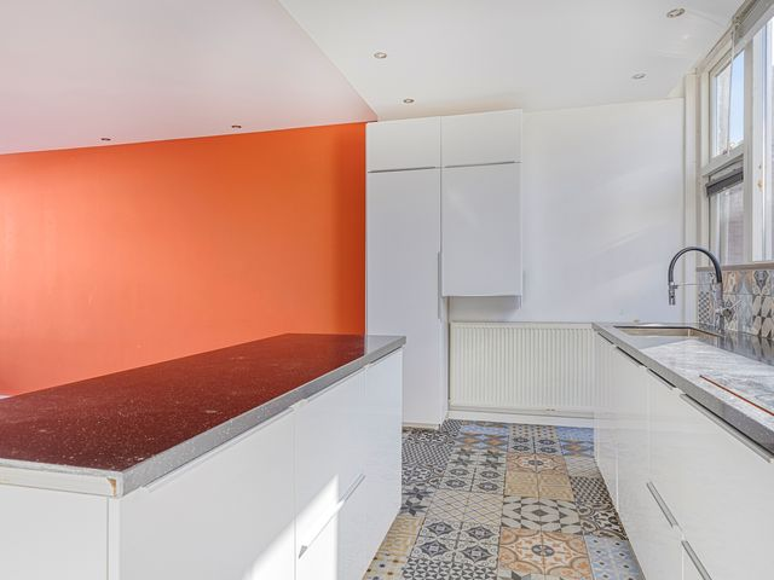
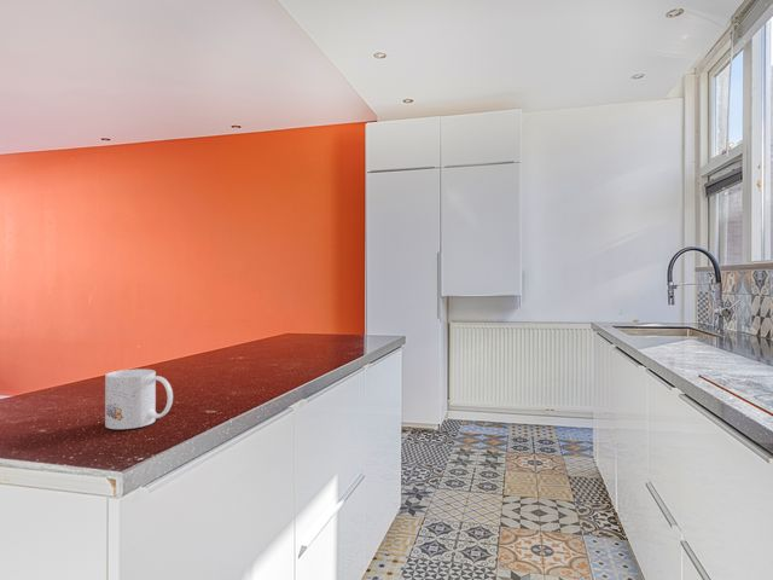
+ mug (140, 398)
